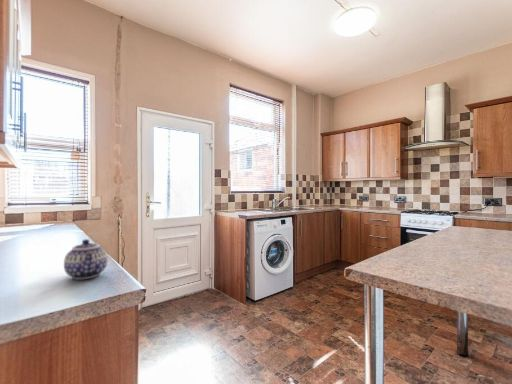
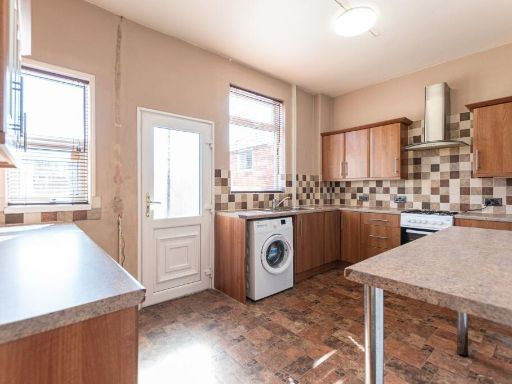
- teapot (86, 257)
